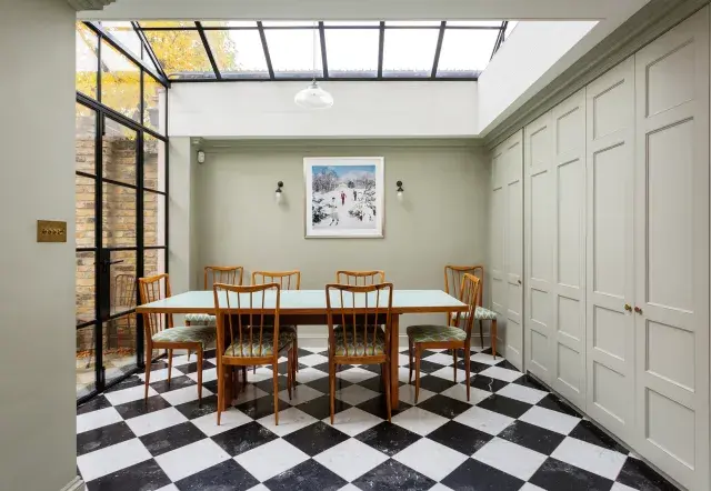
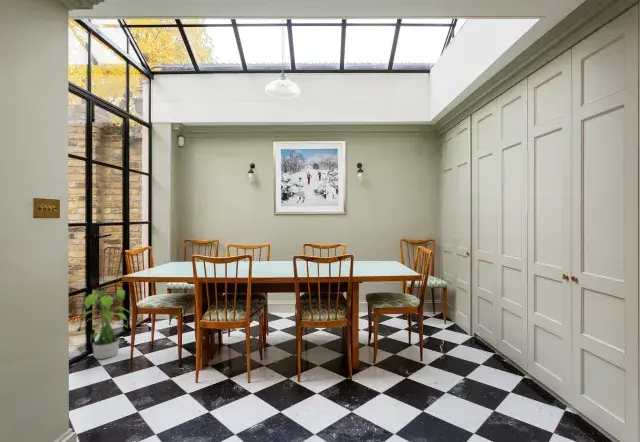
+ potted plant (106, 323)
